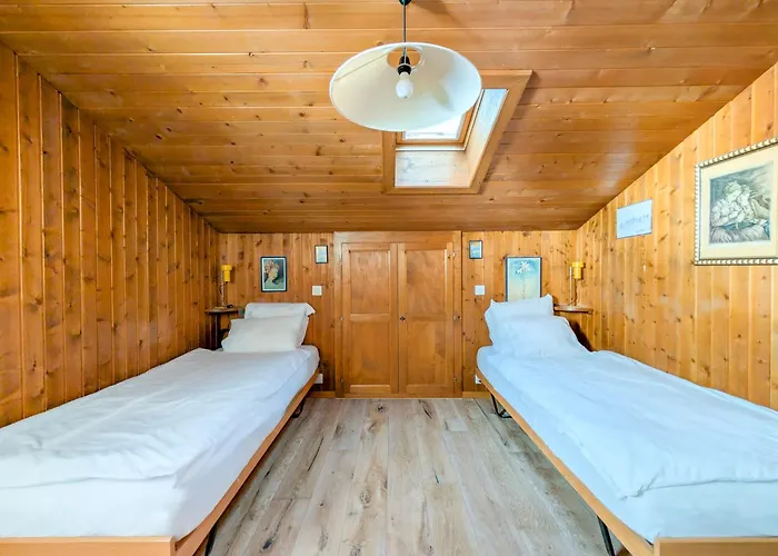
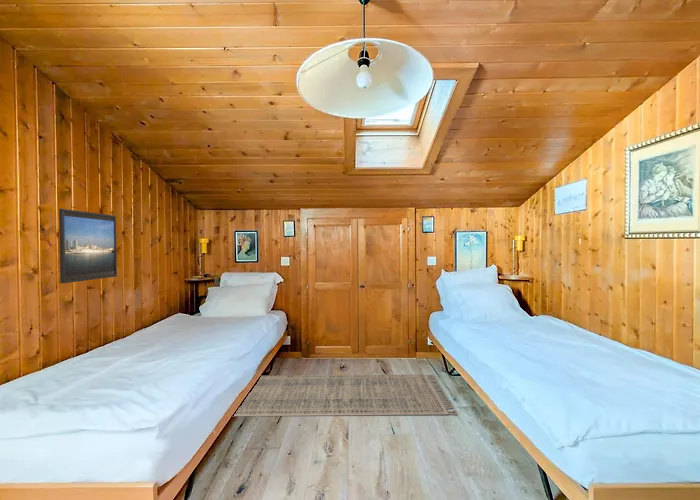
+ rug (303, 392)
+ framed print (90, 246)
